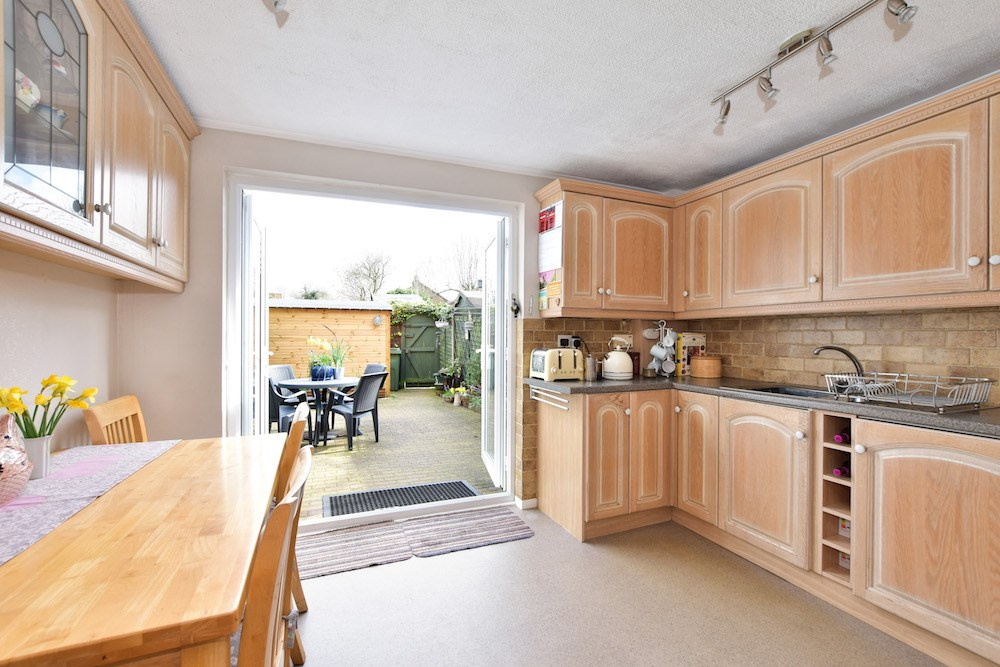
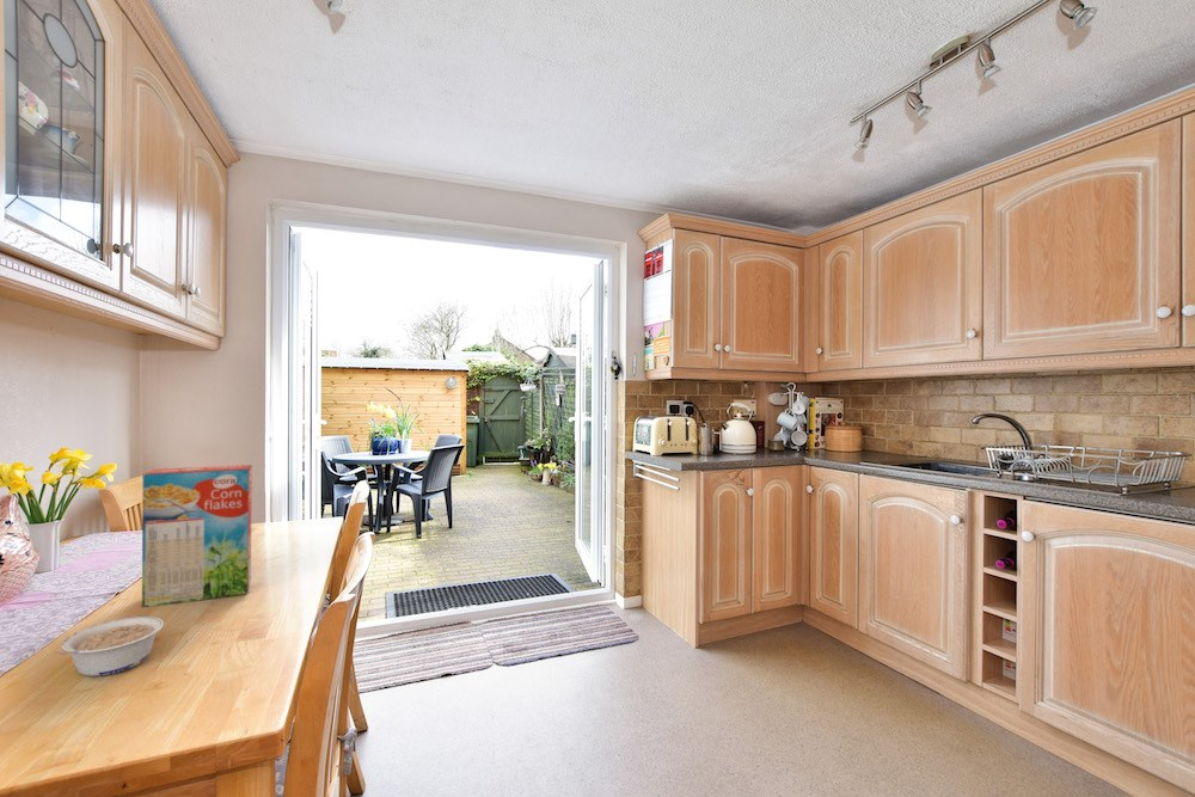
+ legume (114, 645)
+ cereal box (200, 531)
